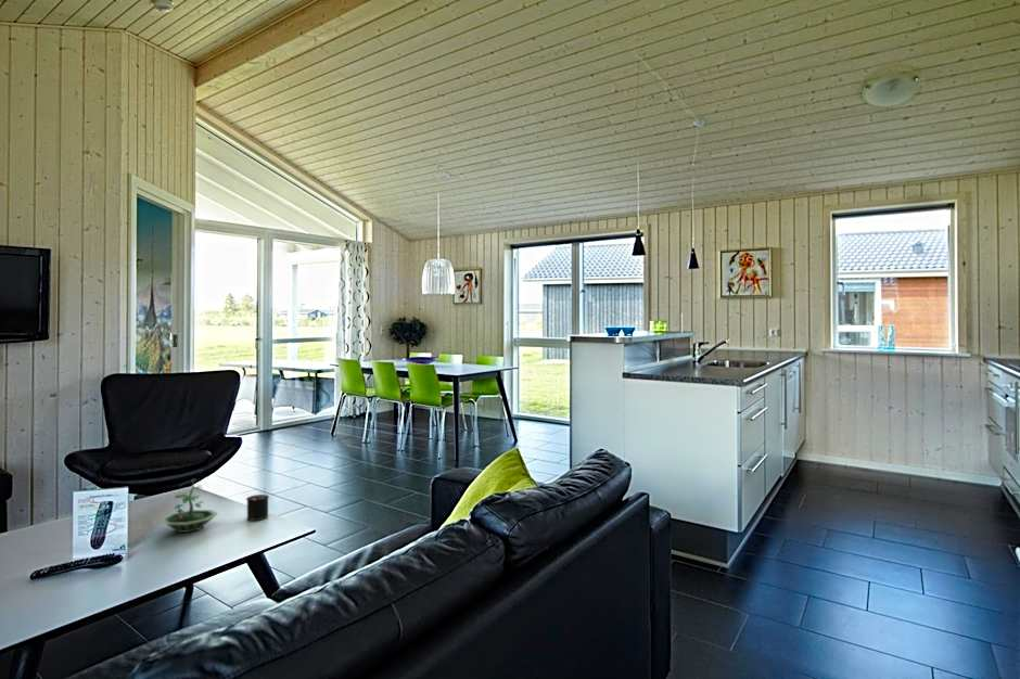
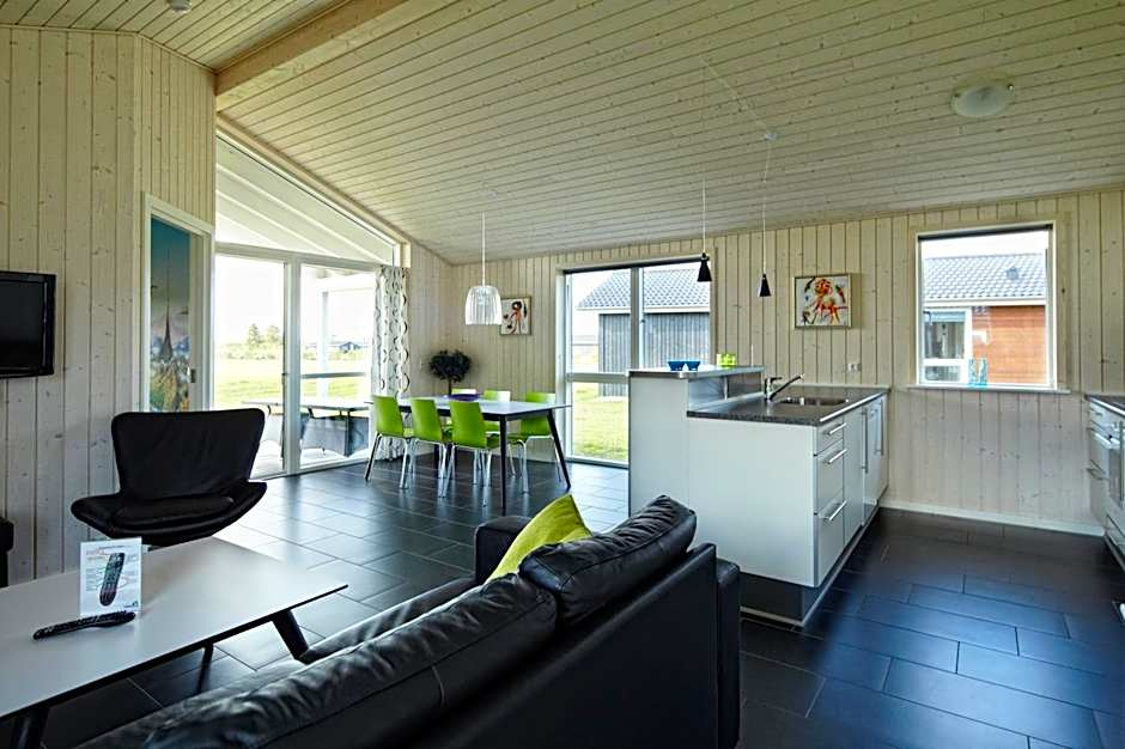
- terrarium (191, 489)
- candle (257, 502)
